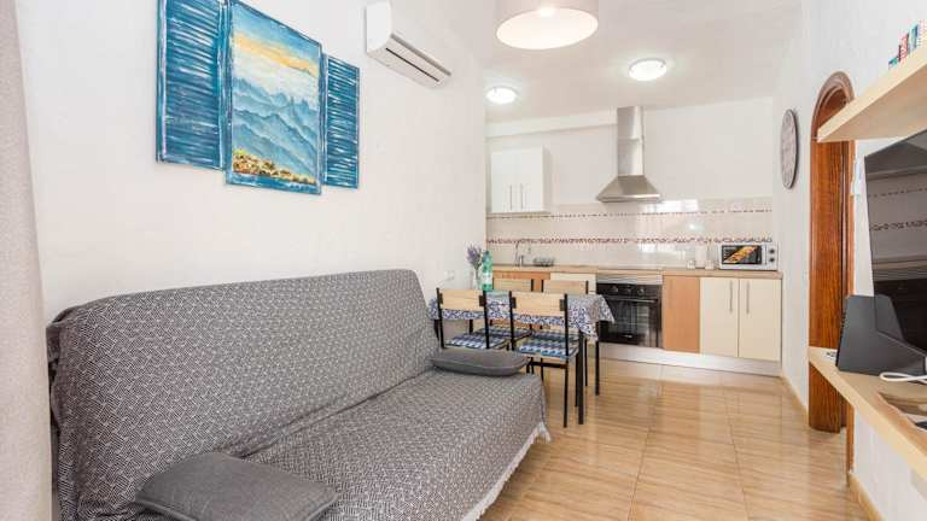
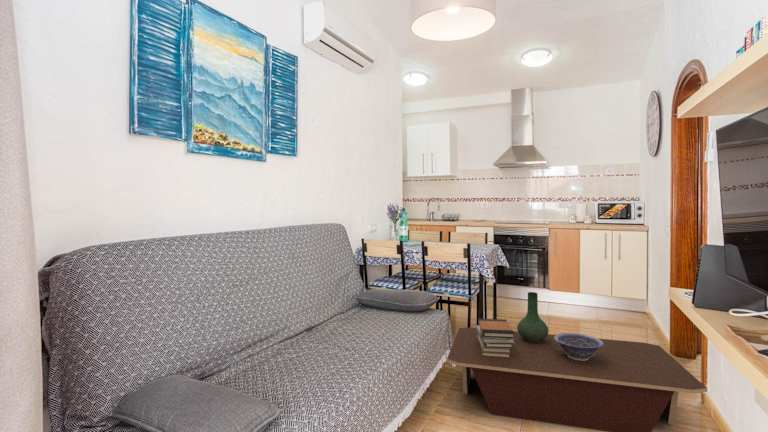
+ vase (532, 316)
+ book stack (494, 336)
+ coffee table (557, 375)
+ decorative bowl (578, 348)
